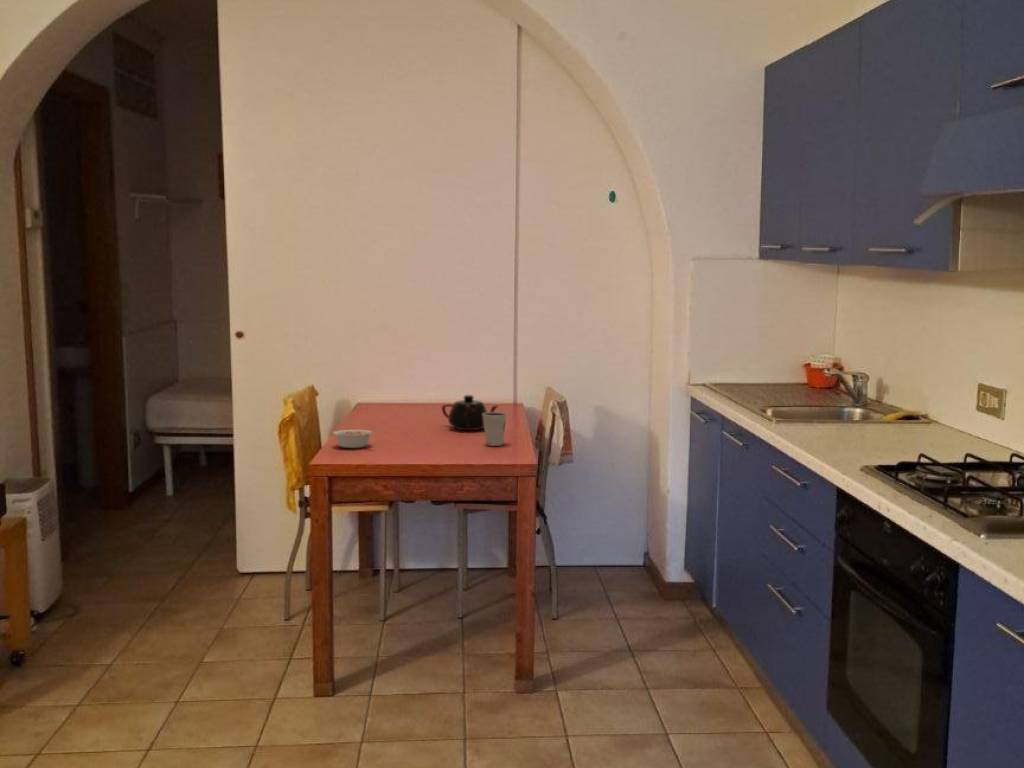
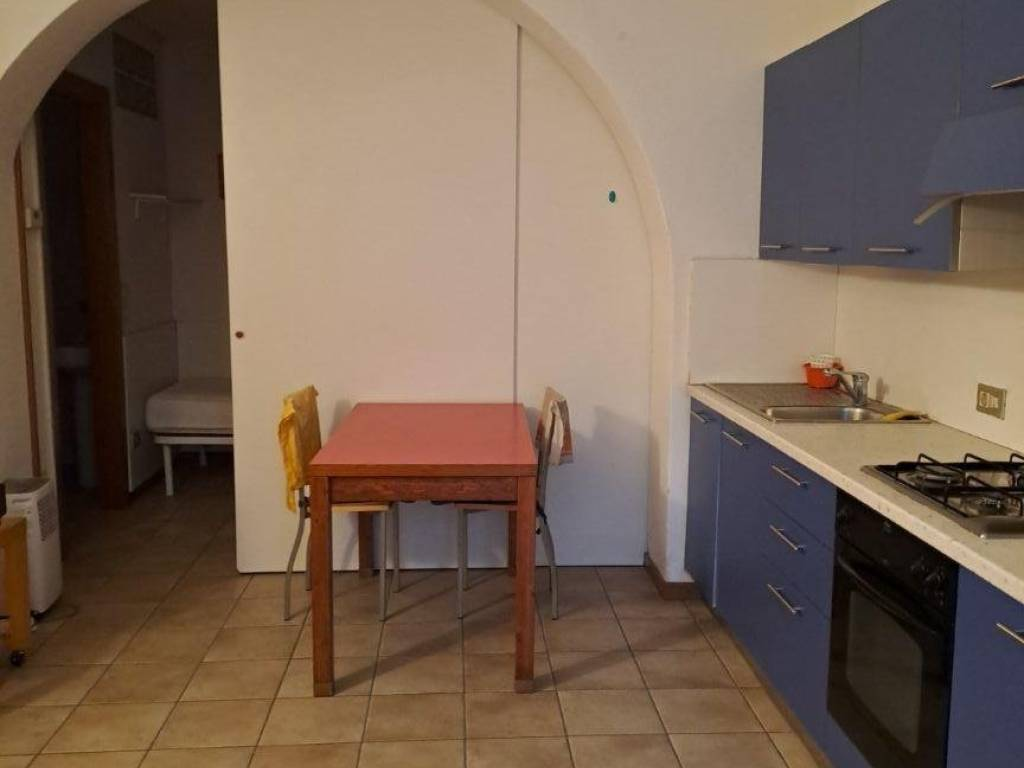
- dixie cup (494, 429)
- teapot (470, 411)
- legume (354, 437)
